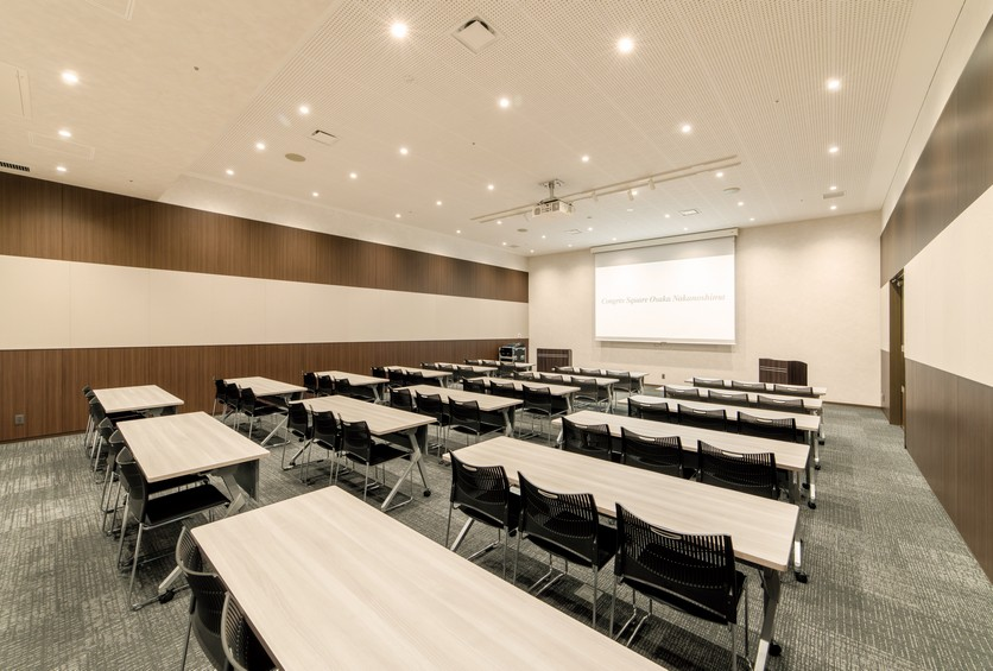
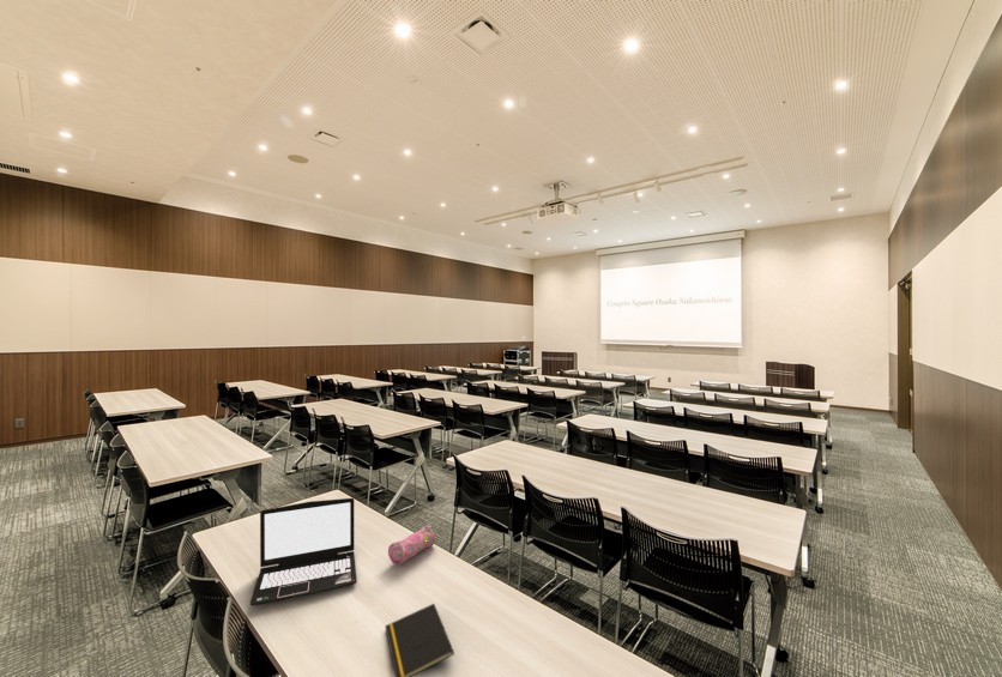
+ laptop (307, 546)
+ pencil case (412, 543)
+ notepad (417, 639)
